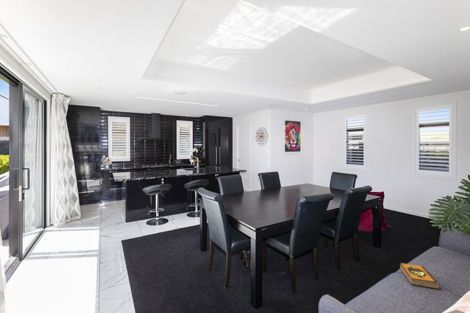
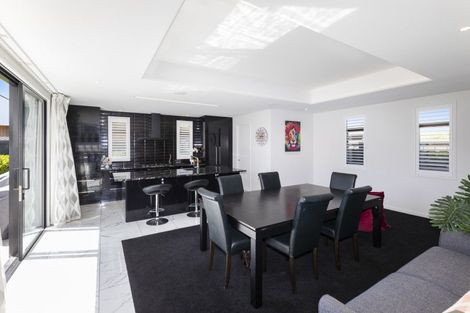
- hardback book (418, 274)
